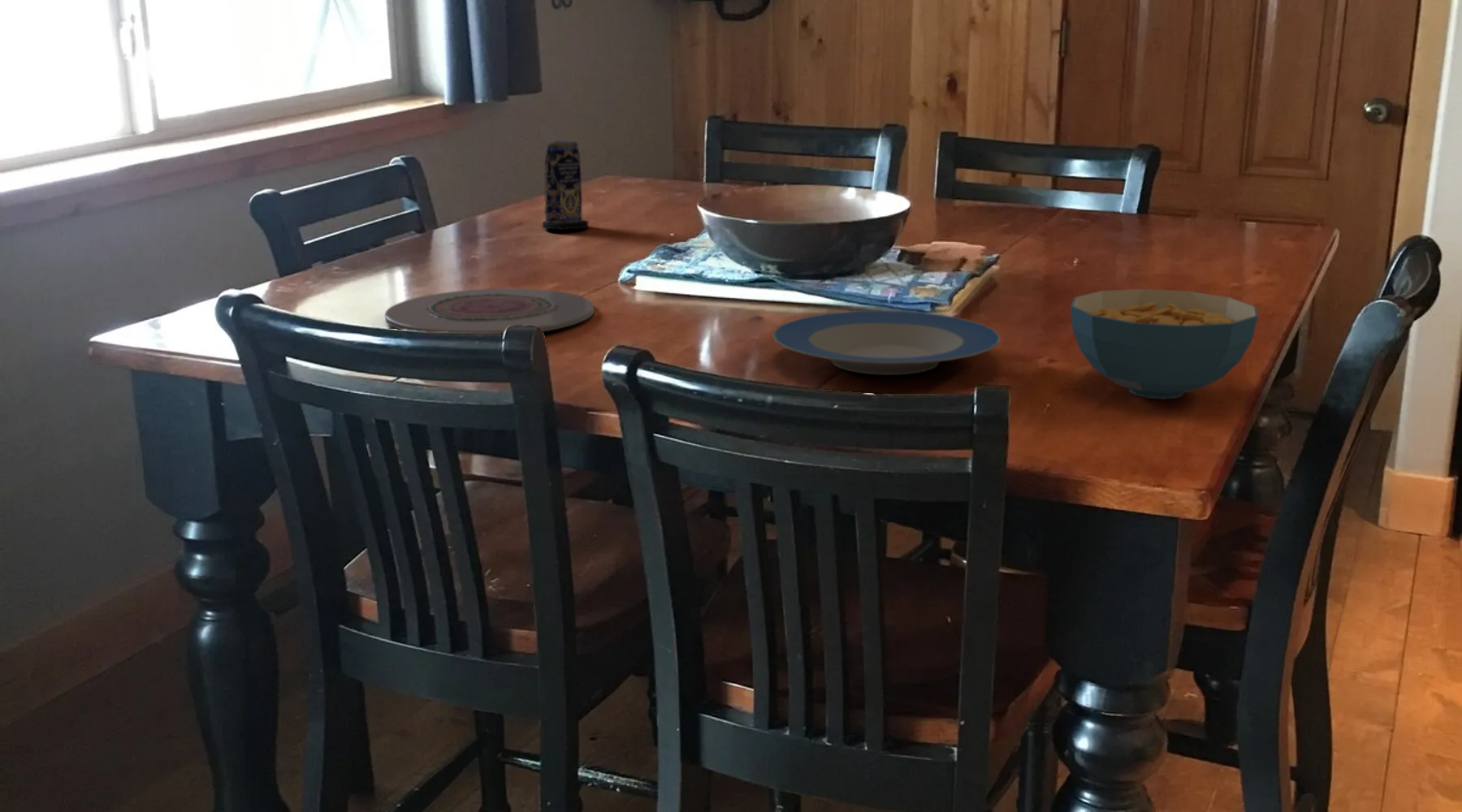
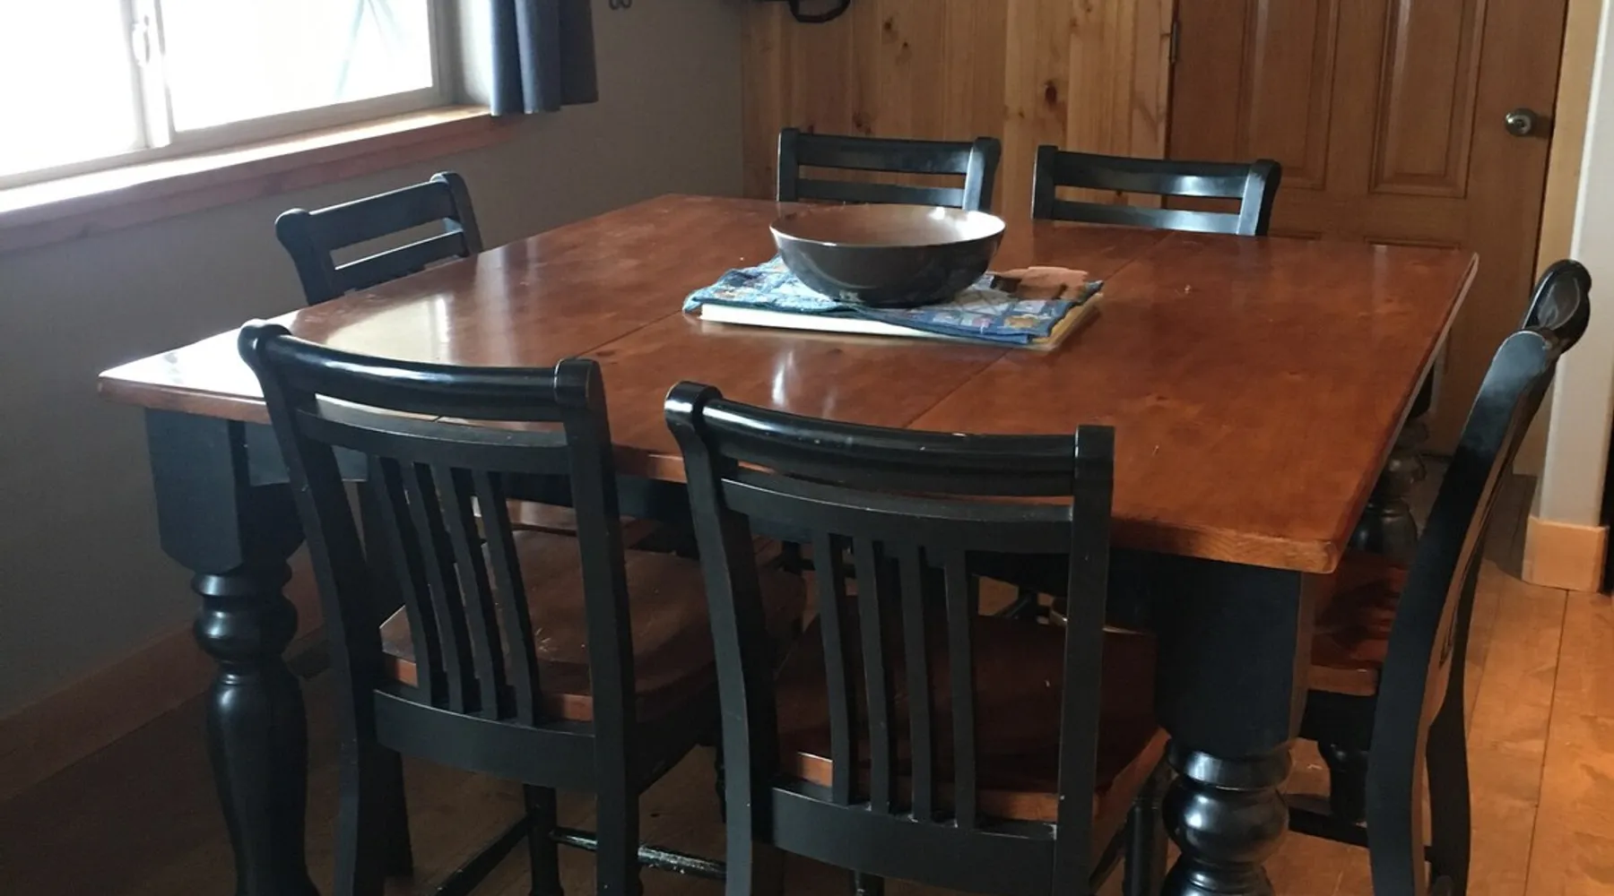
- candle (564, 184)
- cereal bowl (1159, 349)
- plate (491, 309)
- plate (885, 348)
